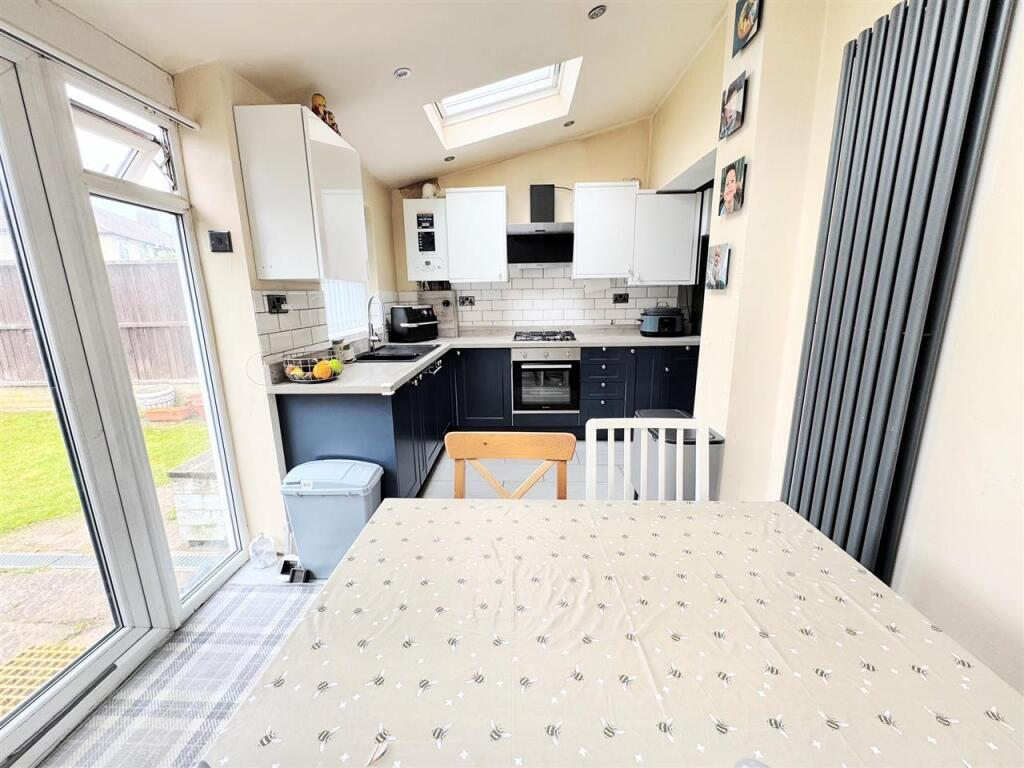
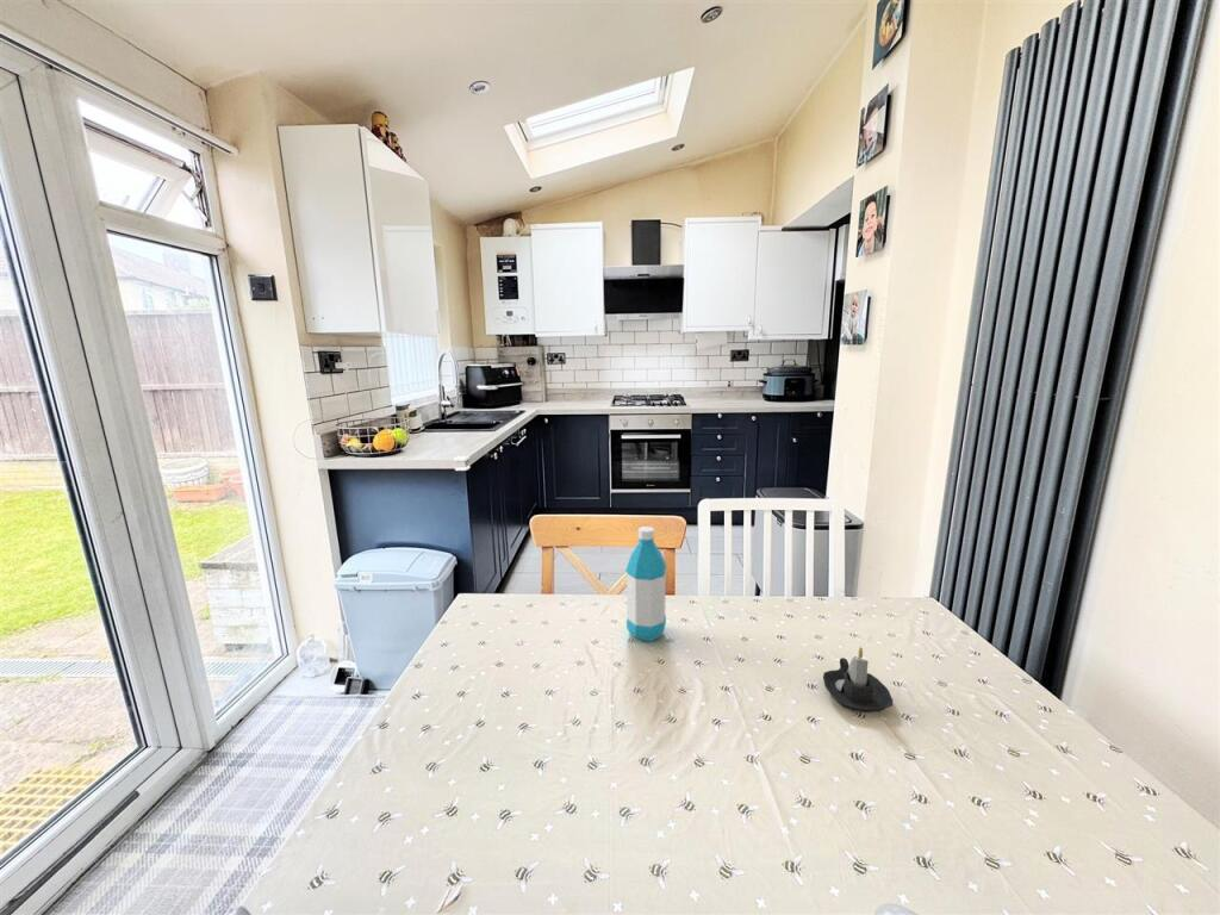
+ water bottle (646, 581)
+ candle (855, 668)
